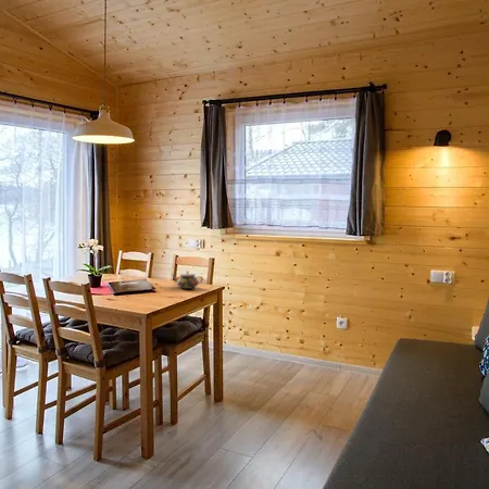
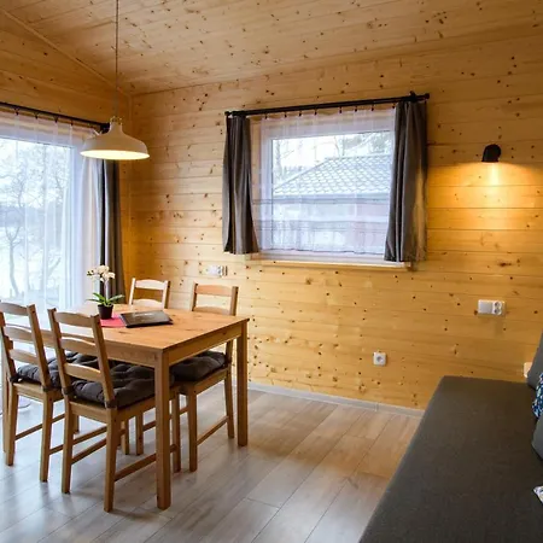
- teapot (187, 279)
